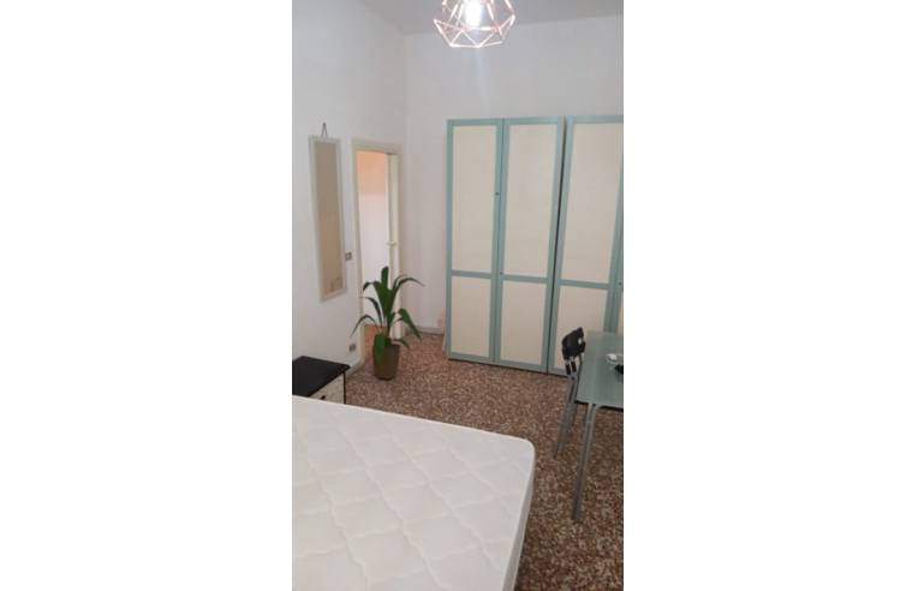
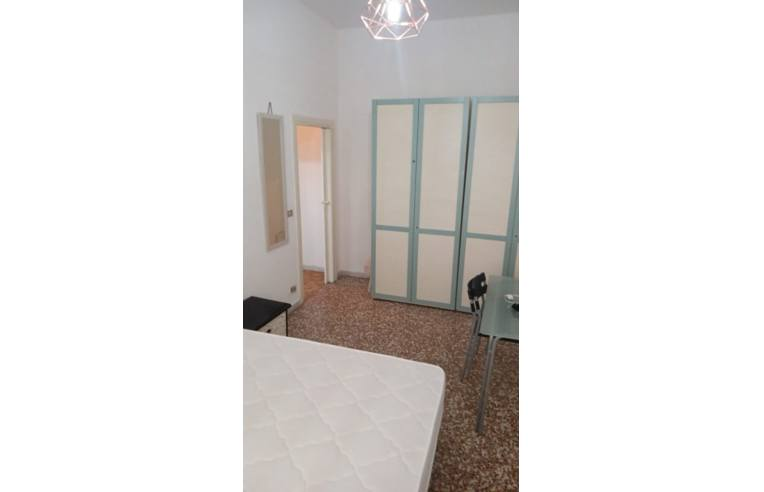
- house plant (392, 320)
